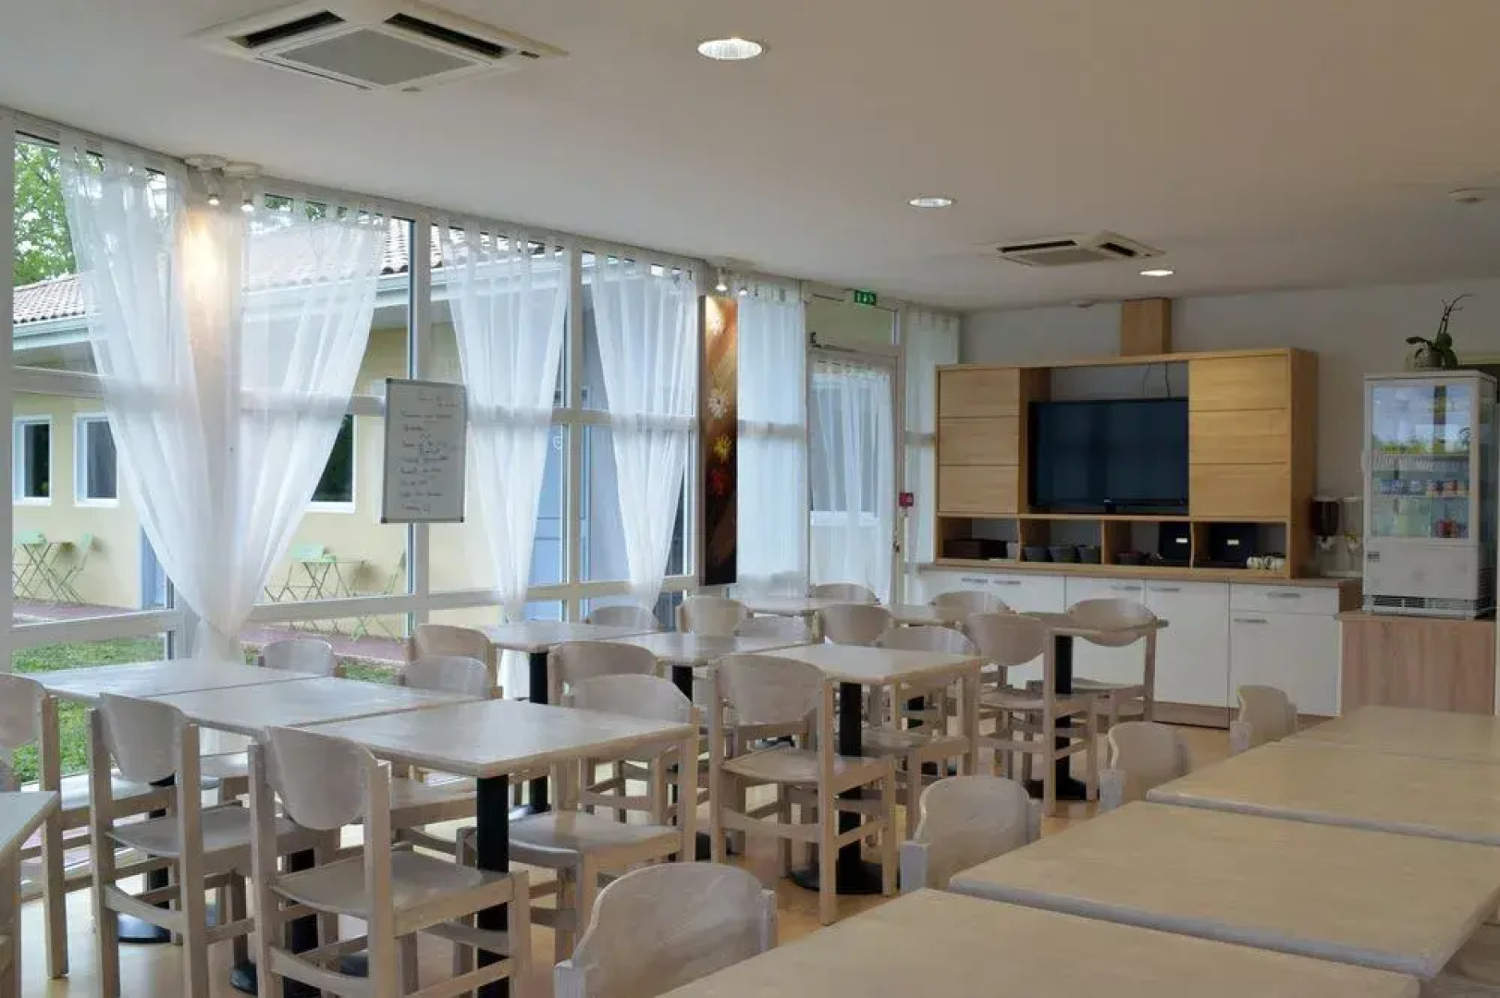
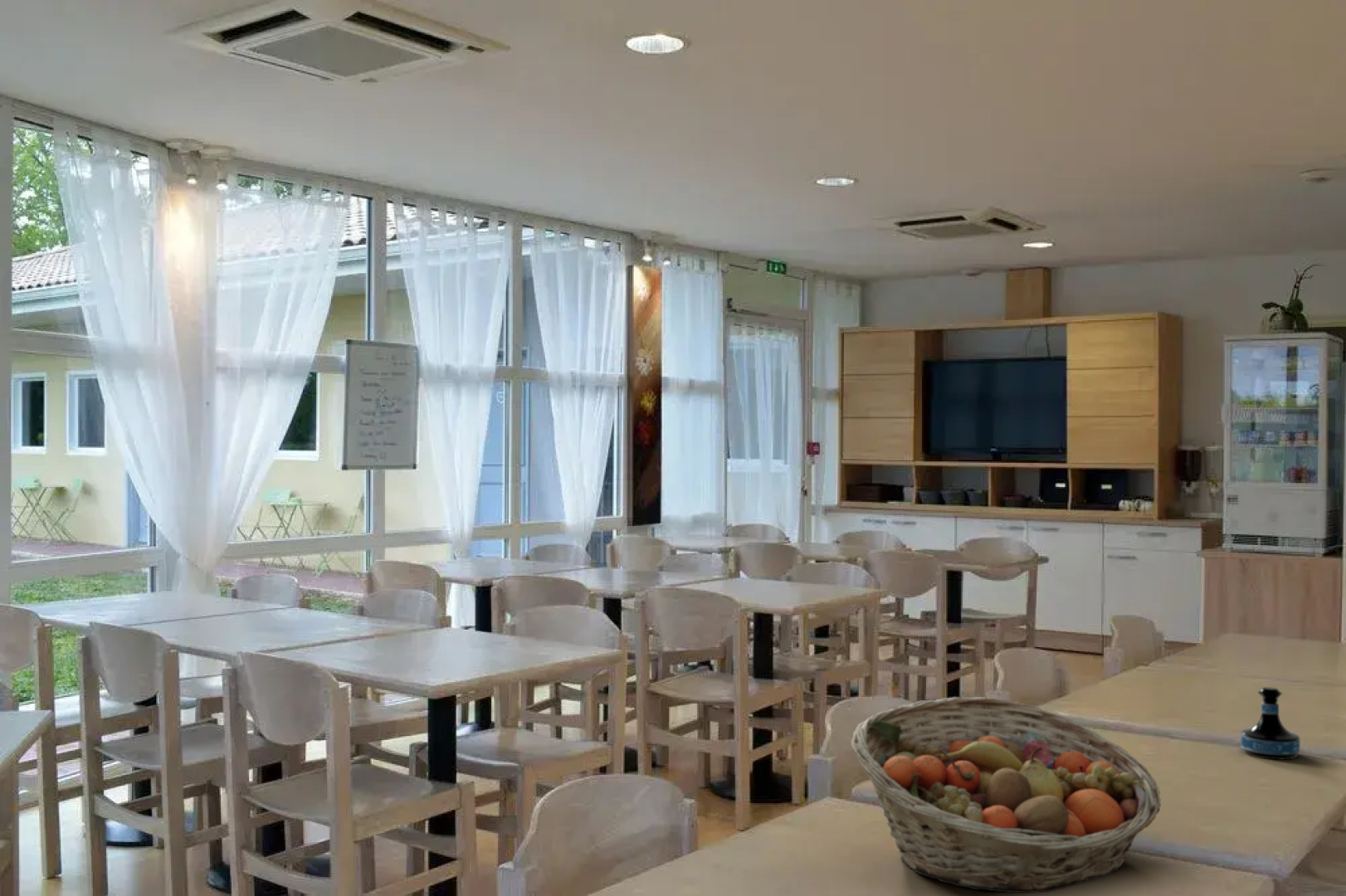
+ tequila bottle (1270, 721)
+ fruit basket (1003, 788)
